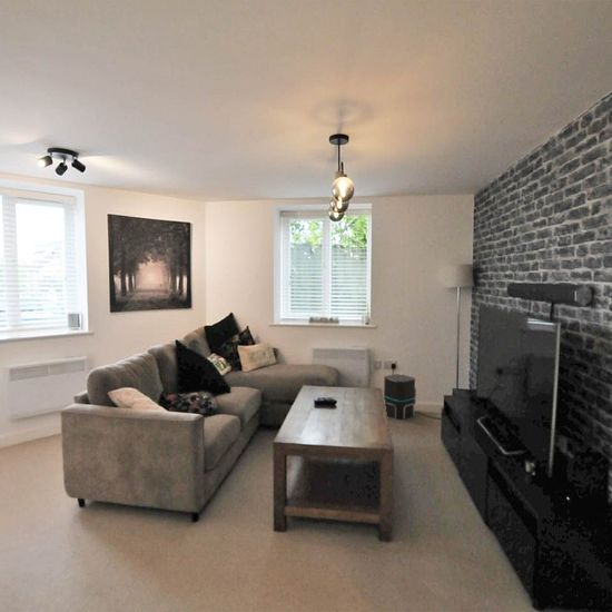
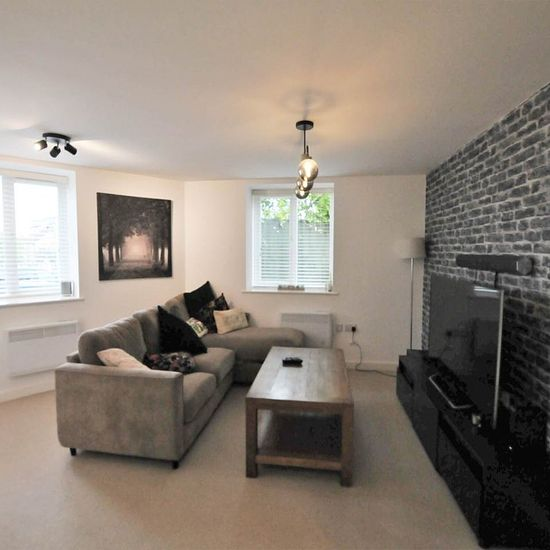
- speaker (398, 395)
